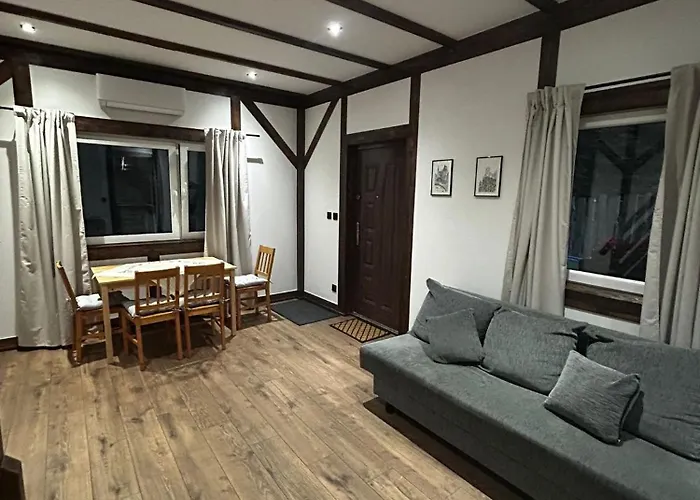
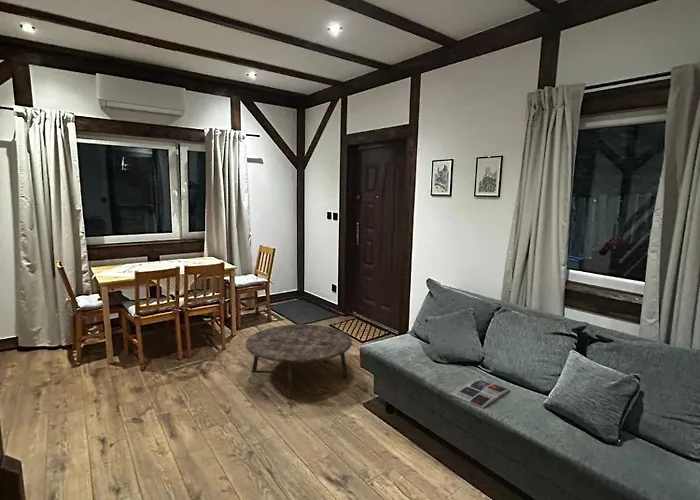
+ coffee table (299, 357)
+ magazine (480, 390)
